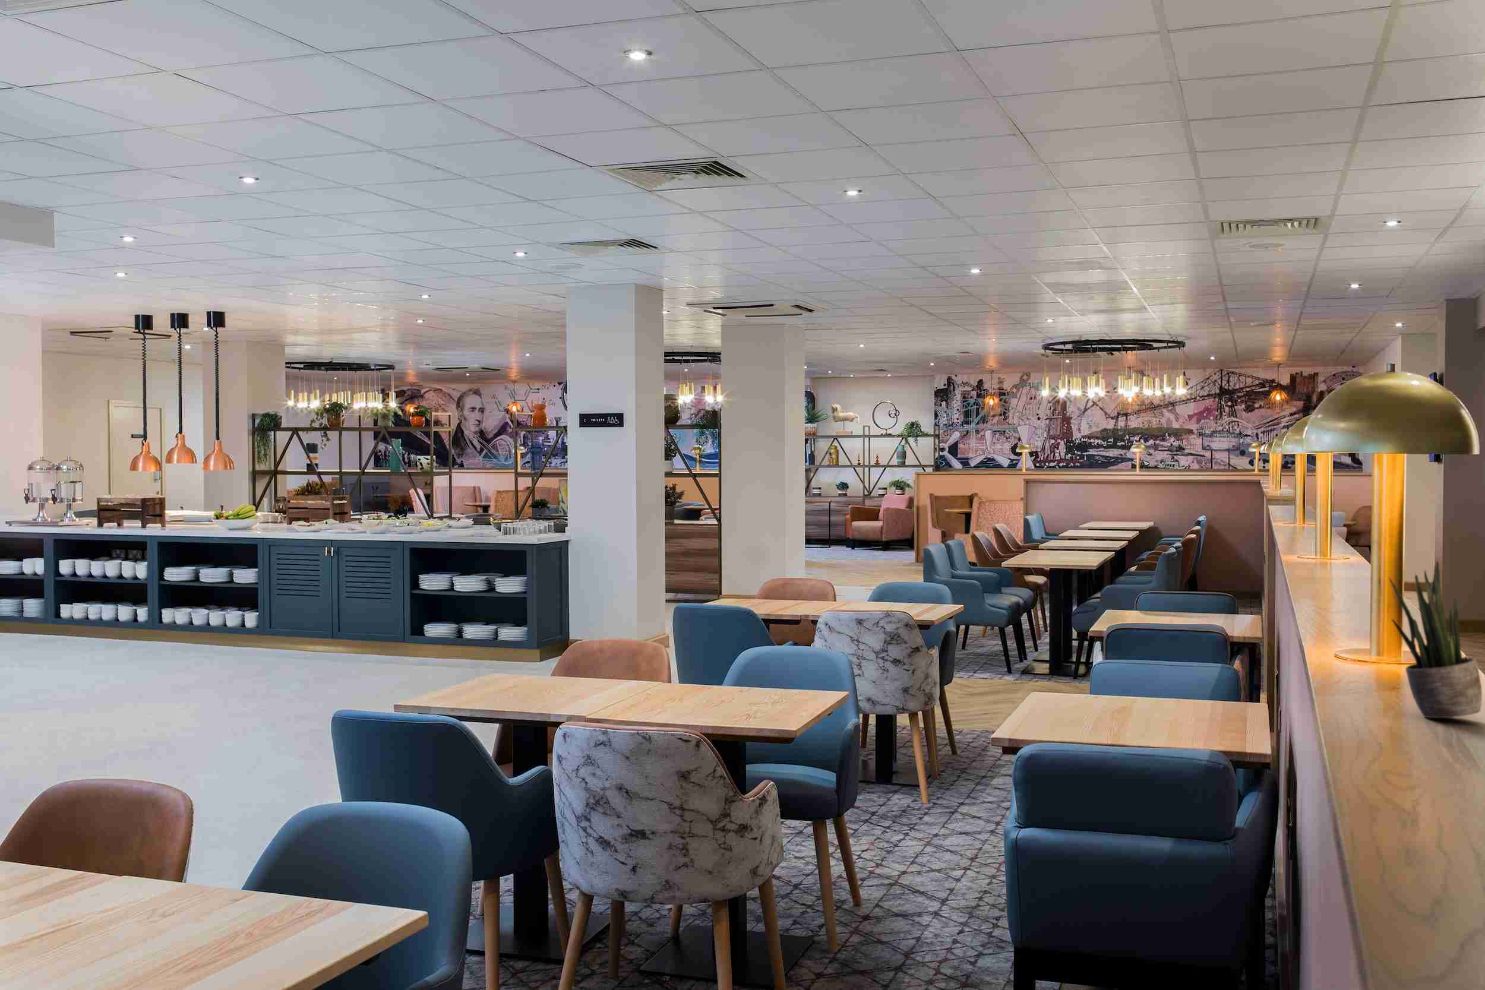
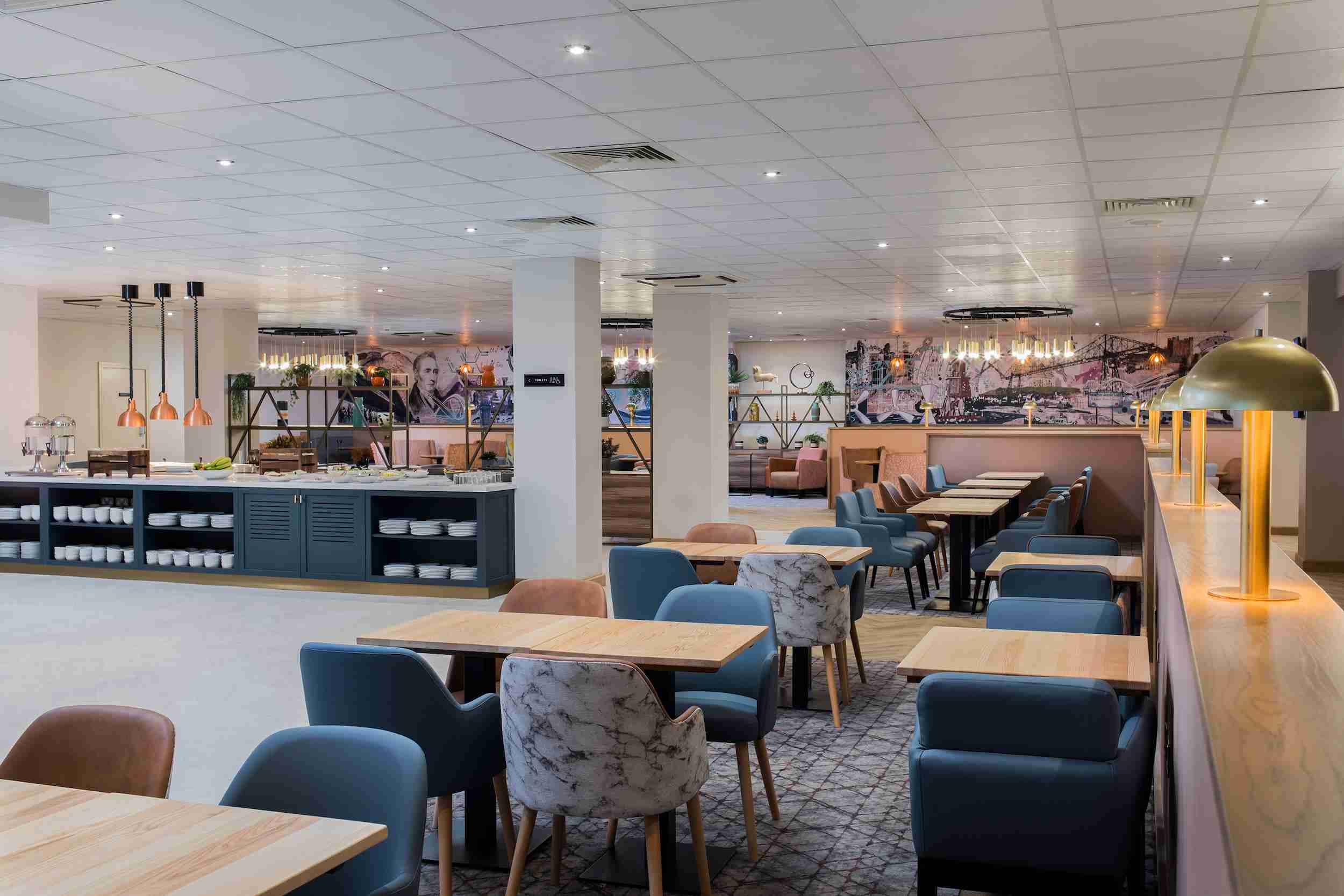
- potted plant (1434, 638)
